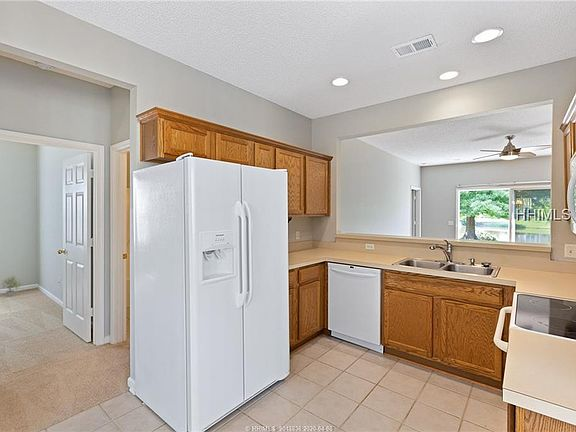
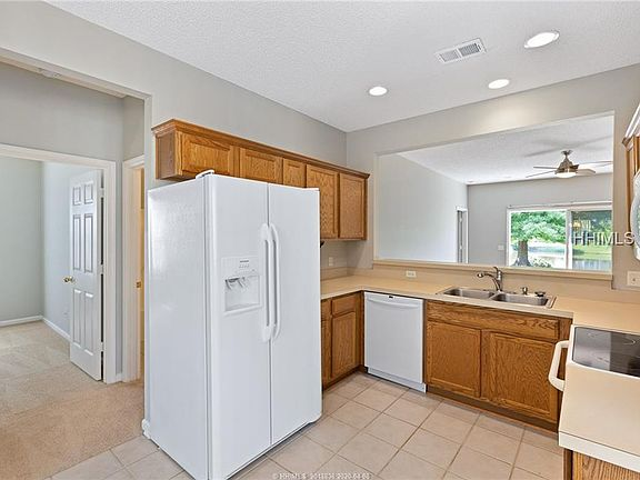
- potted plant (11, 284)
